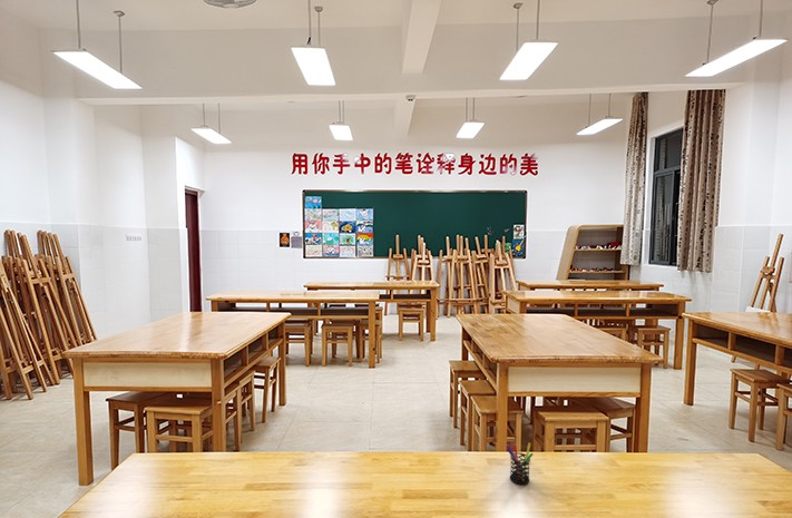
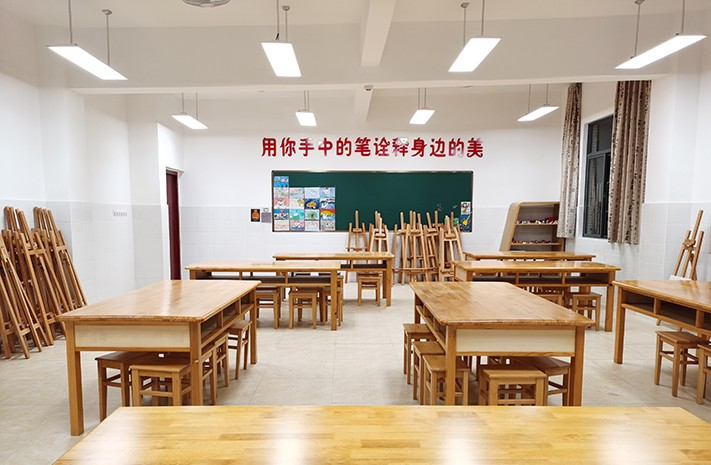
- pen holder (521, 462)
